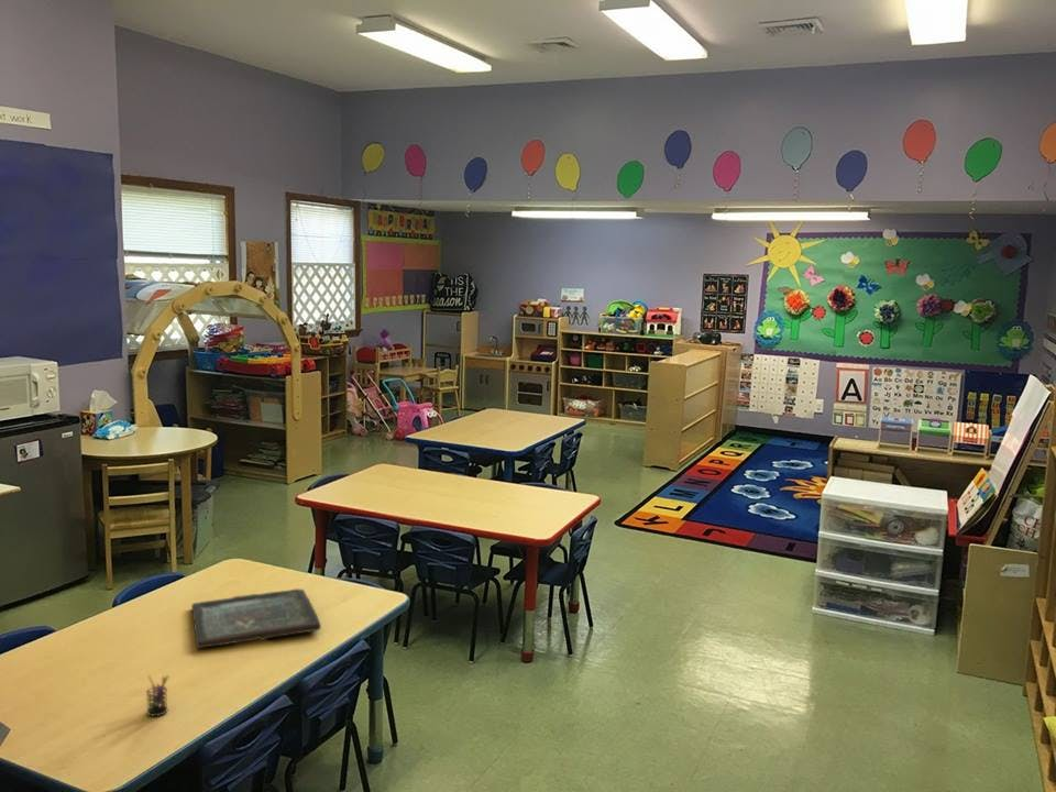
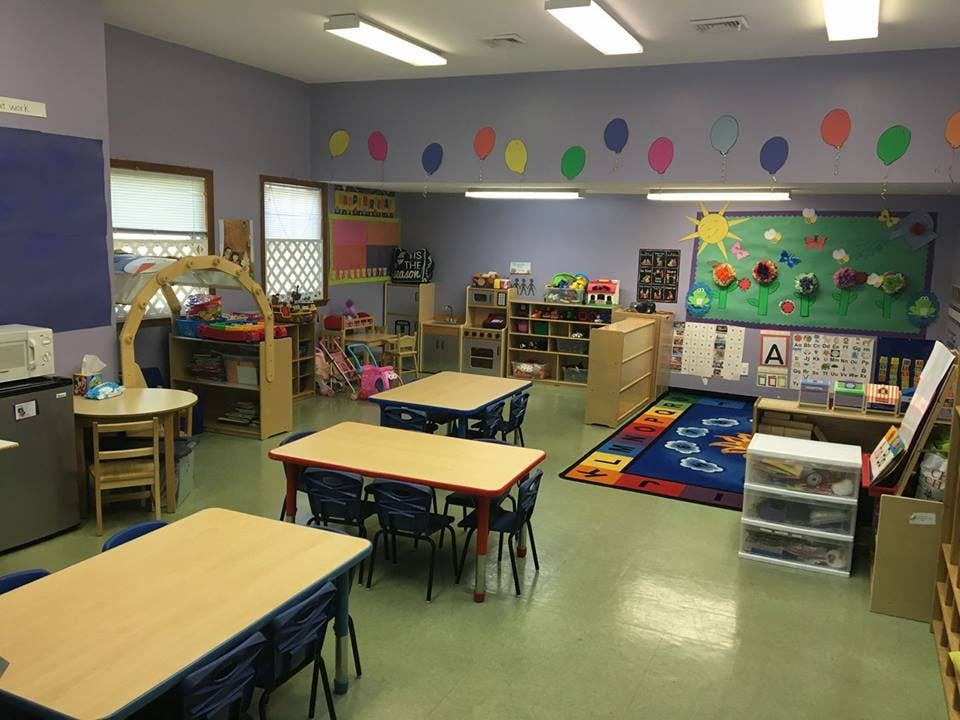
- board game (254, 615)
- pen holder (160, 692)
